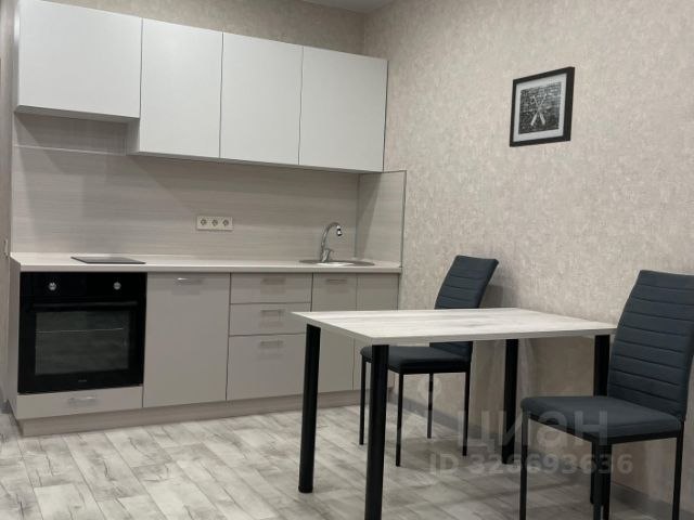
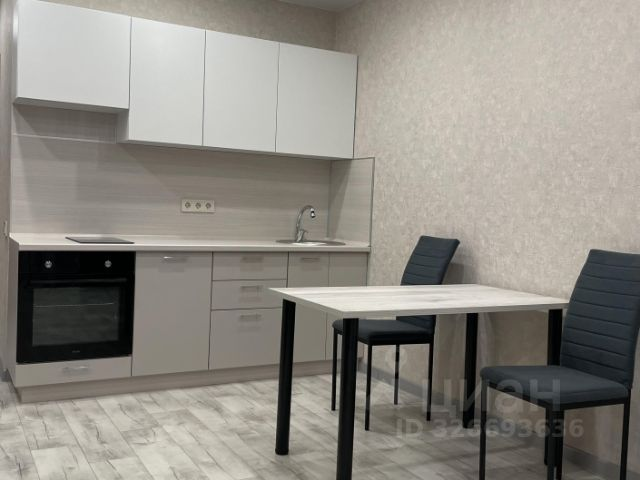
- wall art (540, 108)
